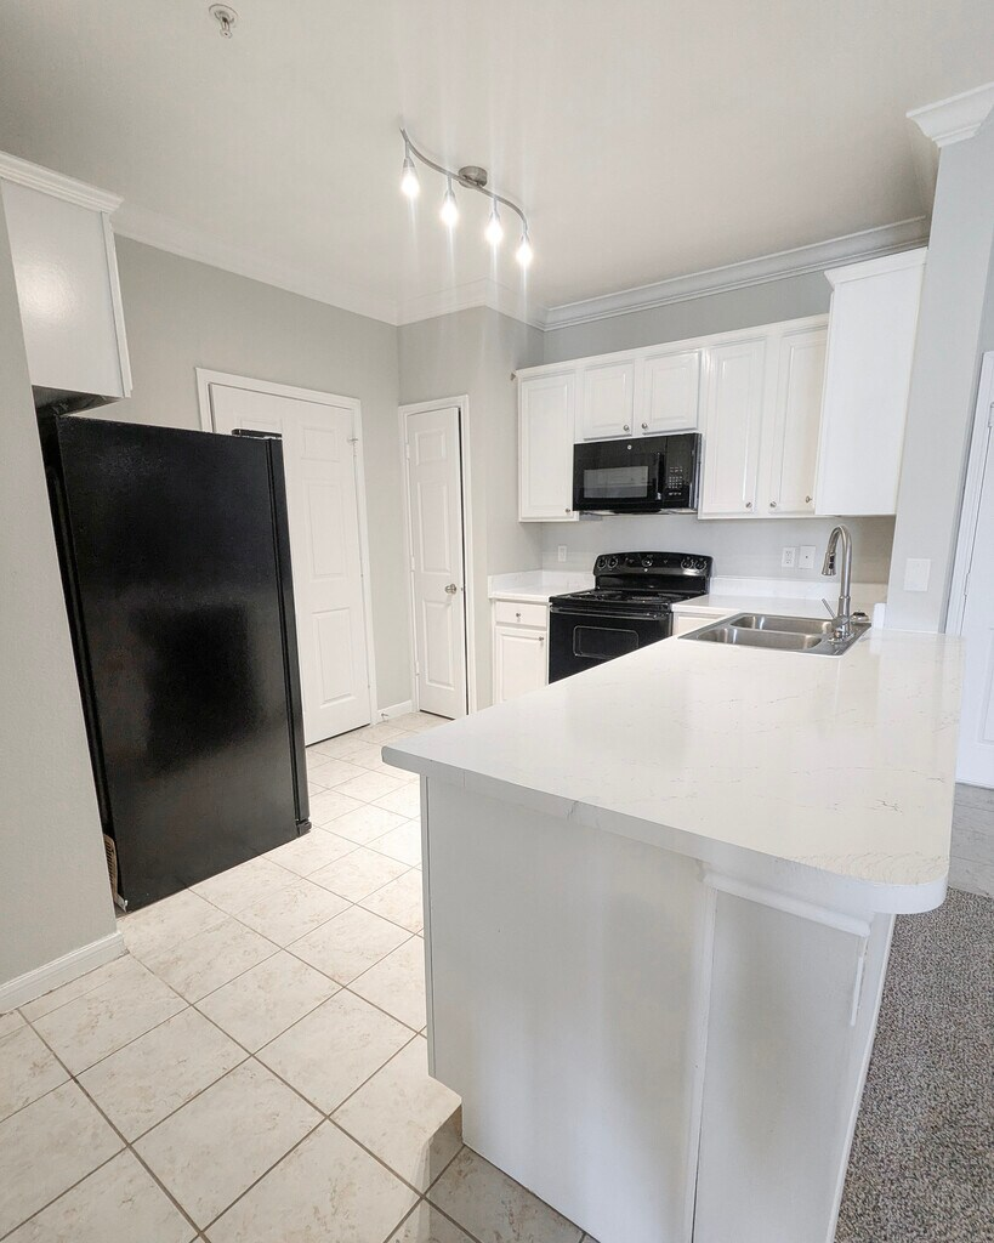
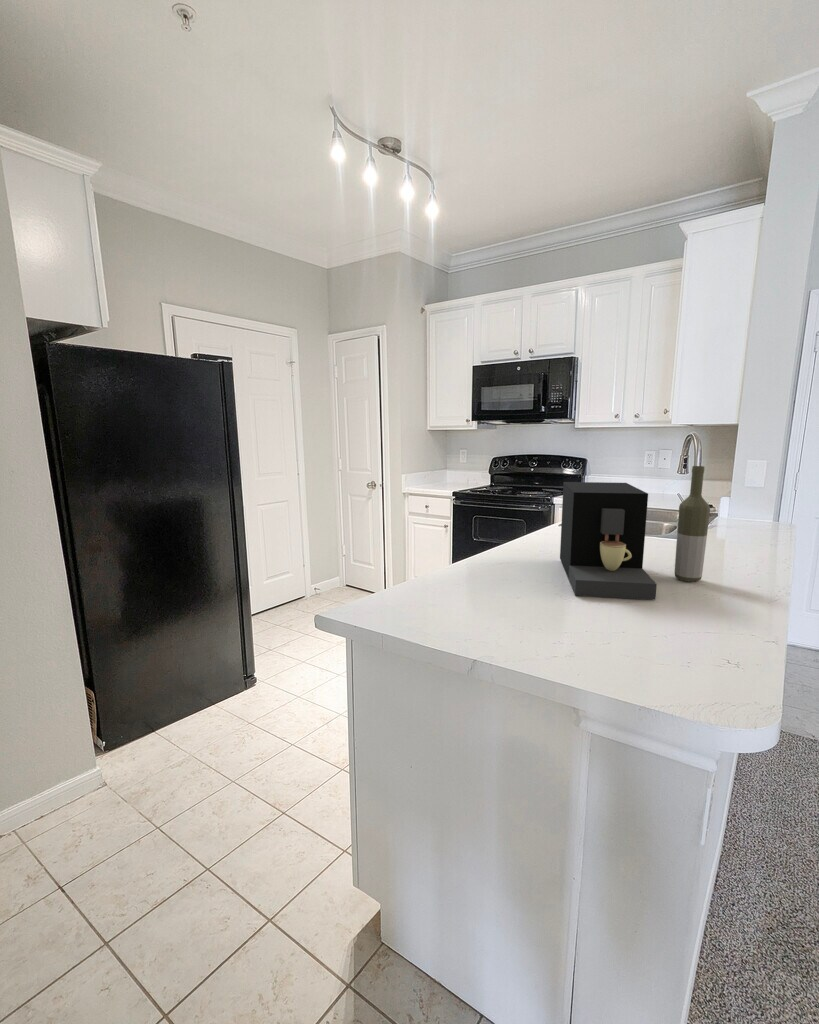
+ bottle (692, 524)
+ coffee maker (603, 534)
